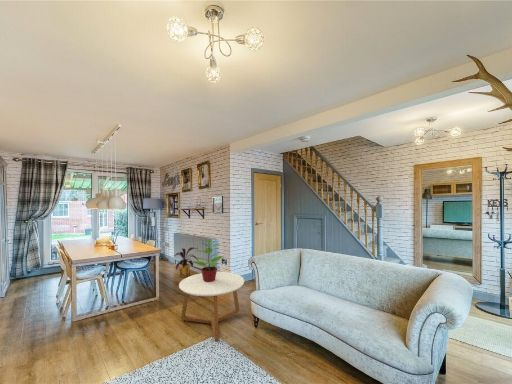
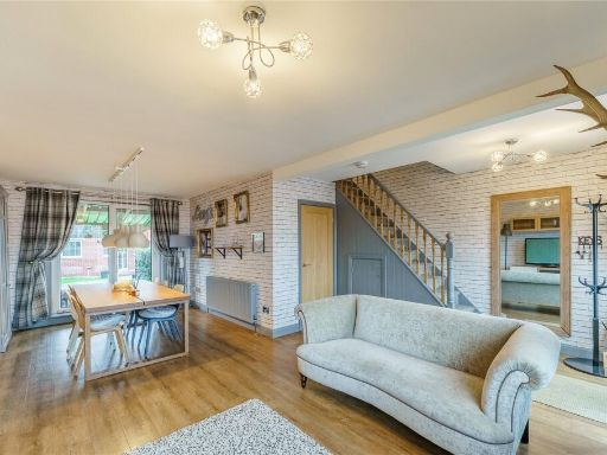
- coffee table (214, 302)
- house plant (186, 261)
- potted plant (209, 258)
